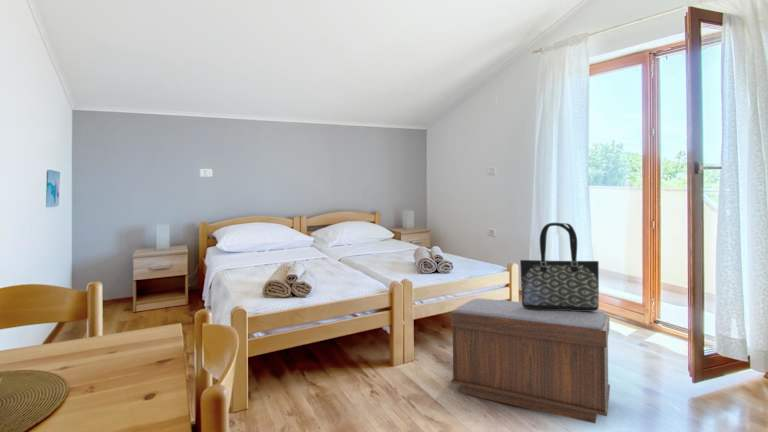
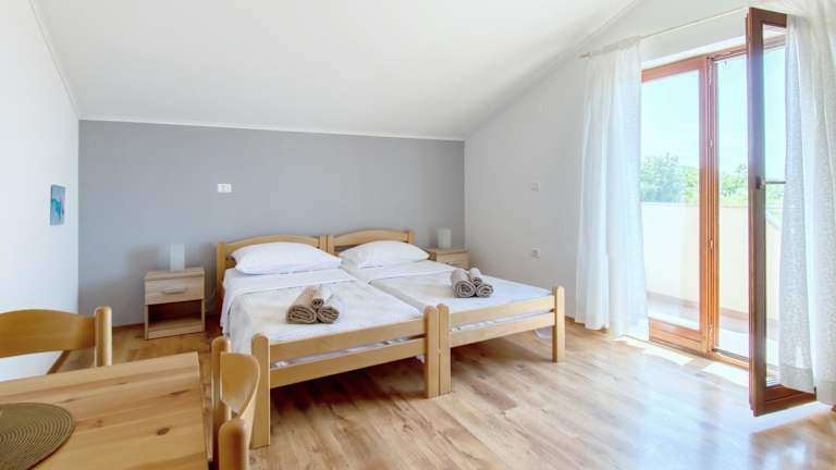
- bench (529, 351)
- tote bag (558, 265)
